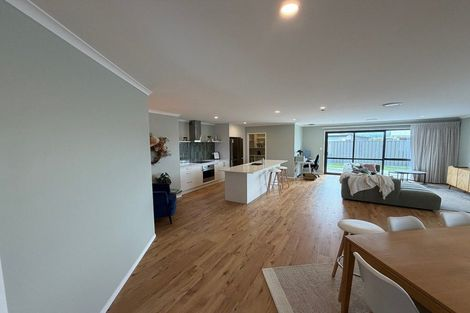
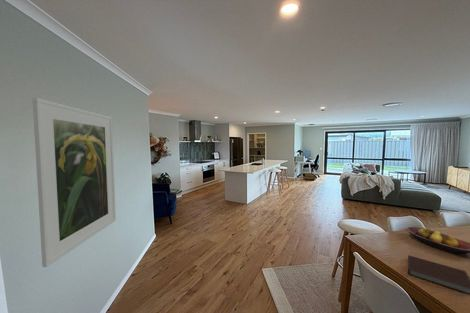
+ notebook (436, 272)
+ fruit bowl (438, 238)
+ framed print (85, 175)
